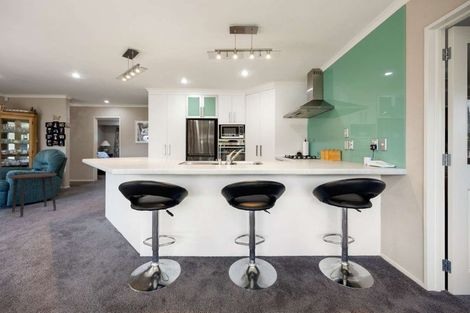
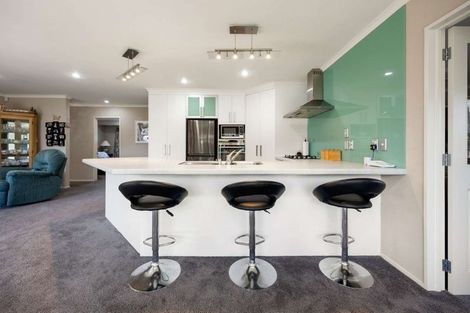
- side table (43, 193)
